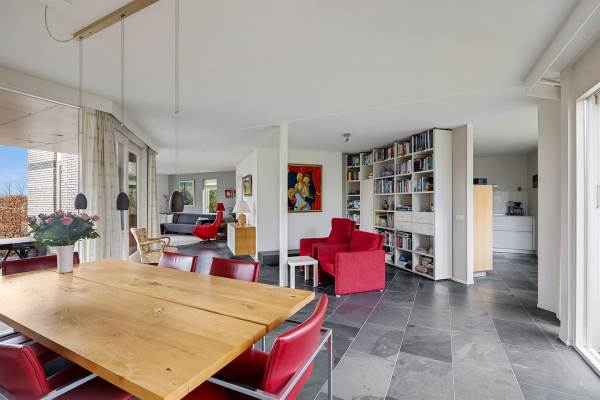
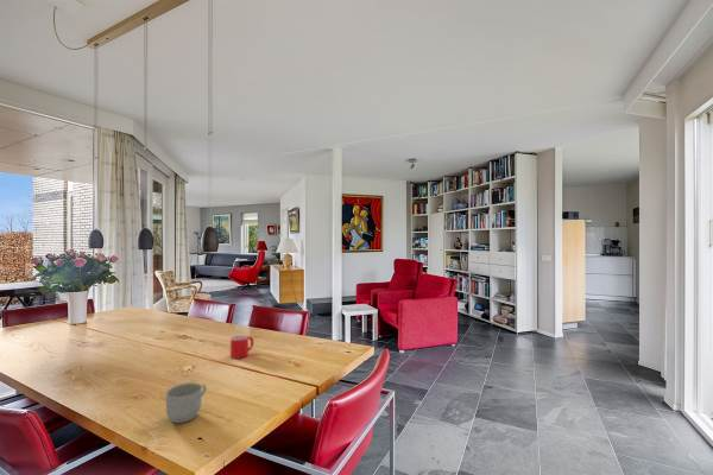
+ mug (188, 400)
+ mug (242, 344)
